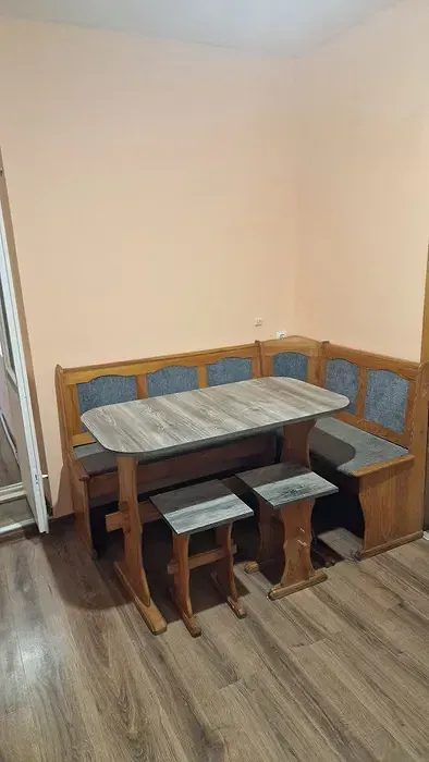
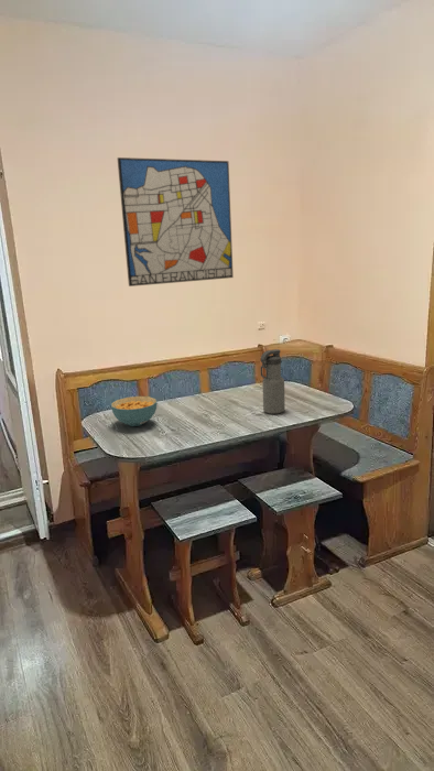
+ wall art (180, 221)
+ water bottle (272, 381)
+ cereal bowl (134, 413)
